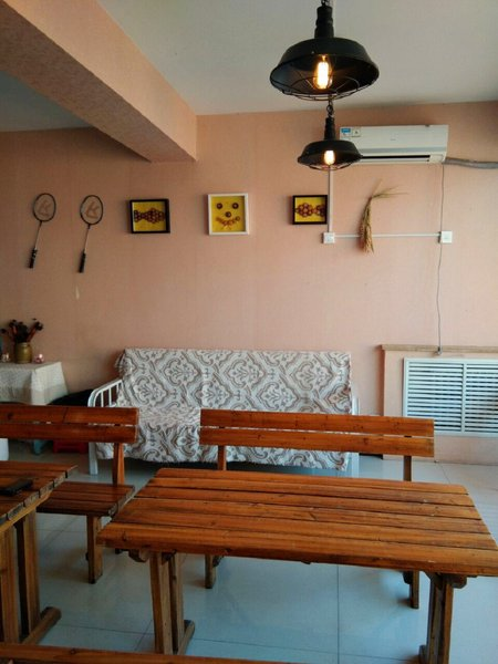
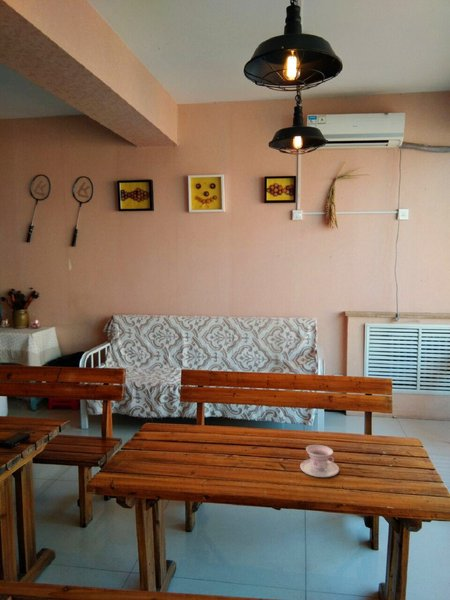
+ teacup (319, 459)
